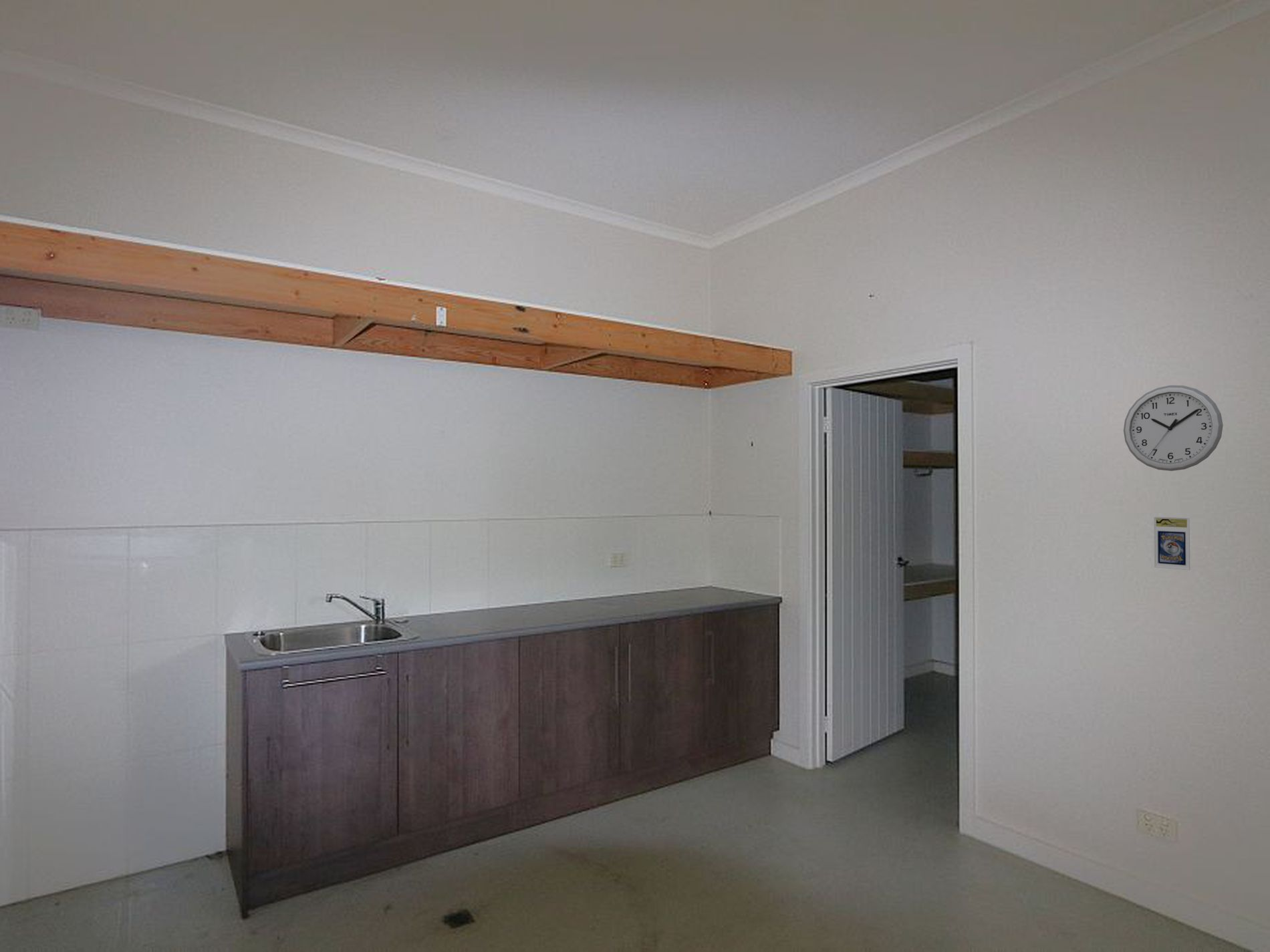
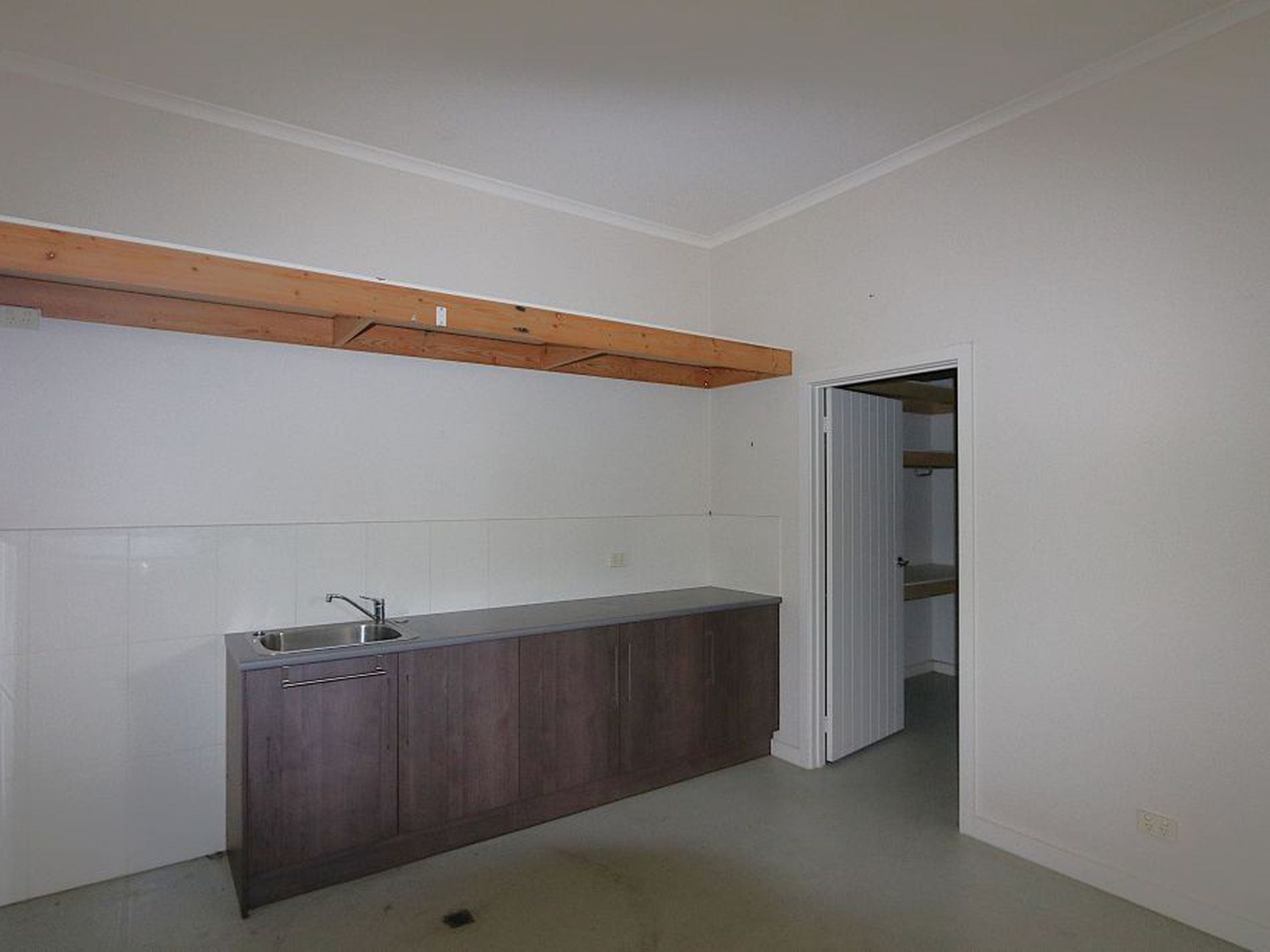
- trading card display case (1171, 542)
- wall clock (1170, 428)
